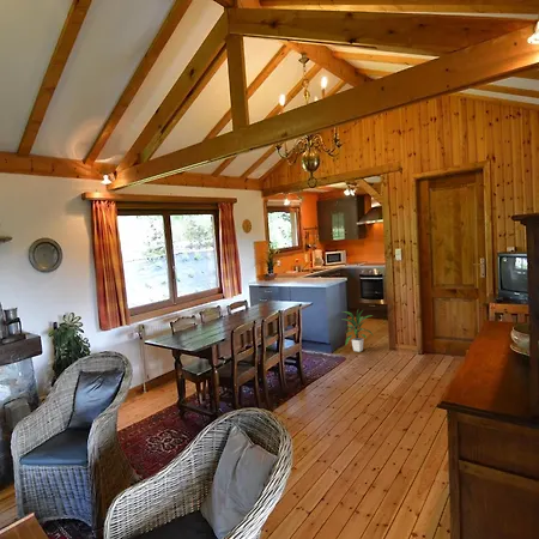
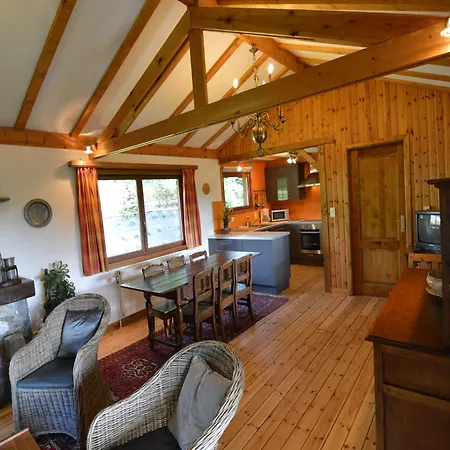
- indoor plant (355, 329)
